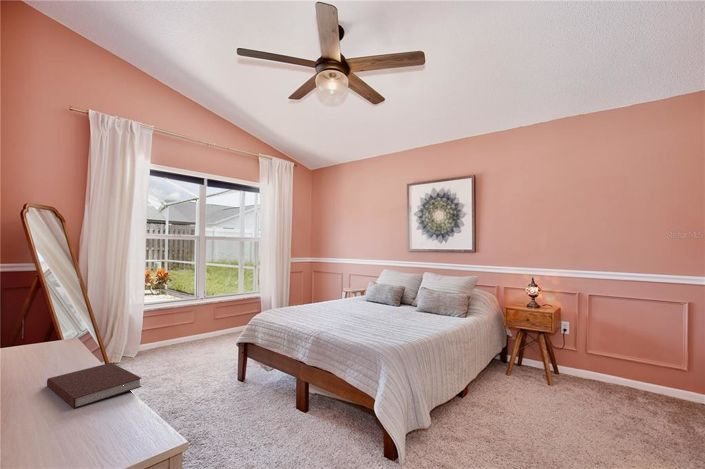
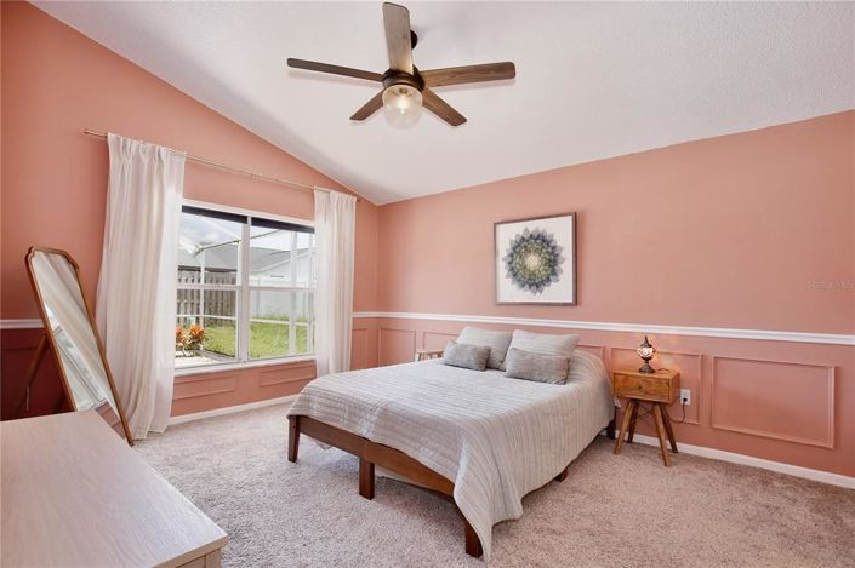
- notebook (94, 382)
